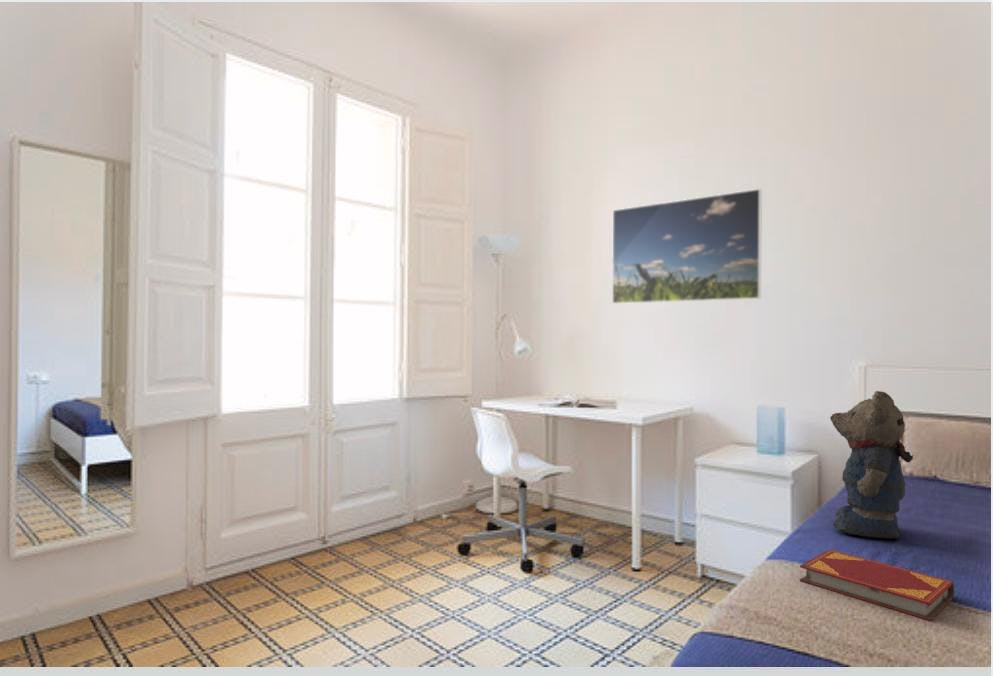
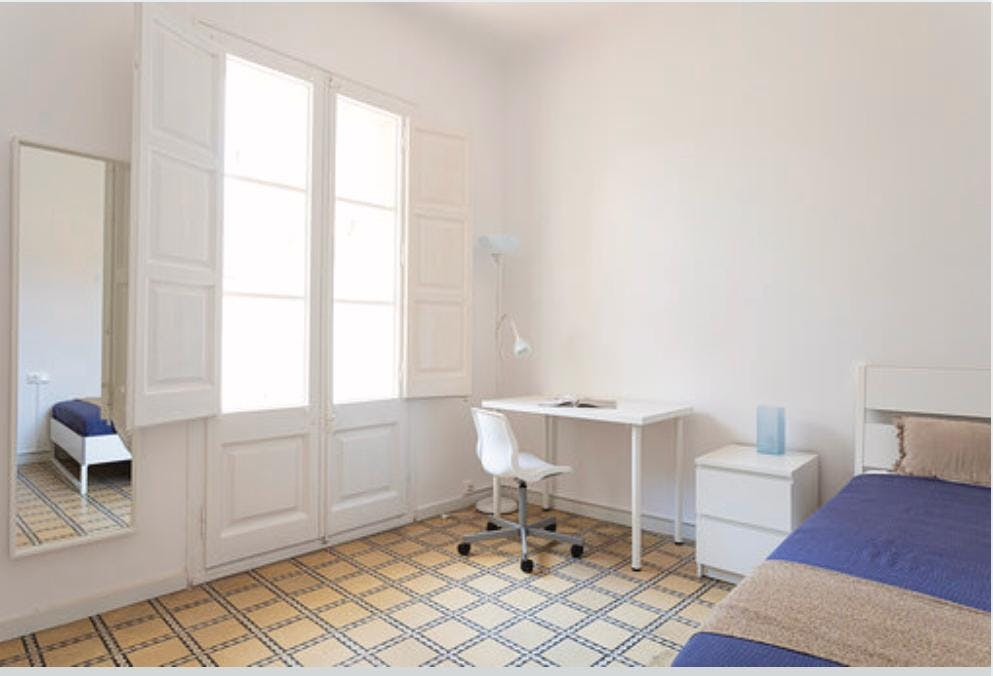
- teddy bear (873, 460)
- hardback book (874, 581)
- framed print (681, 251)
